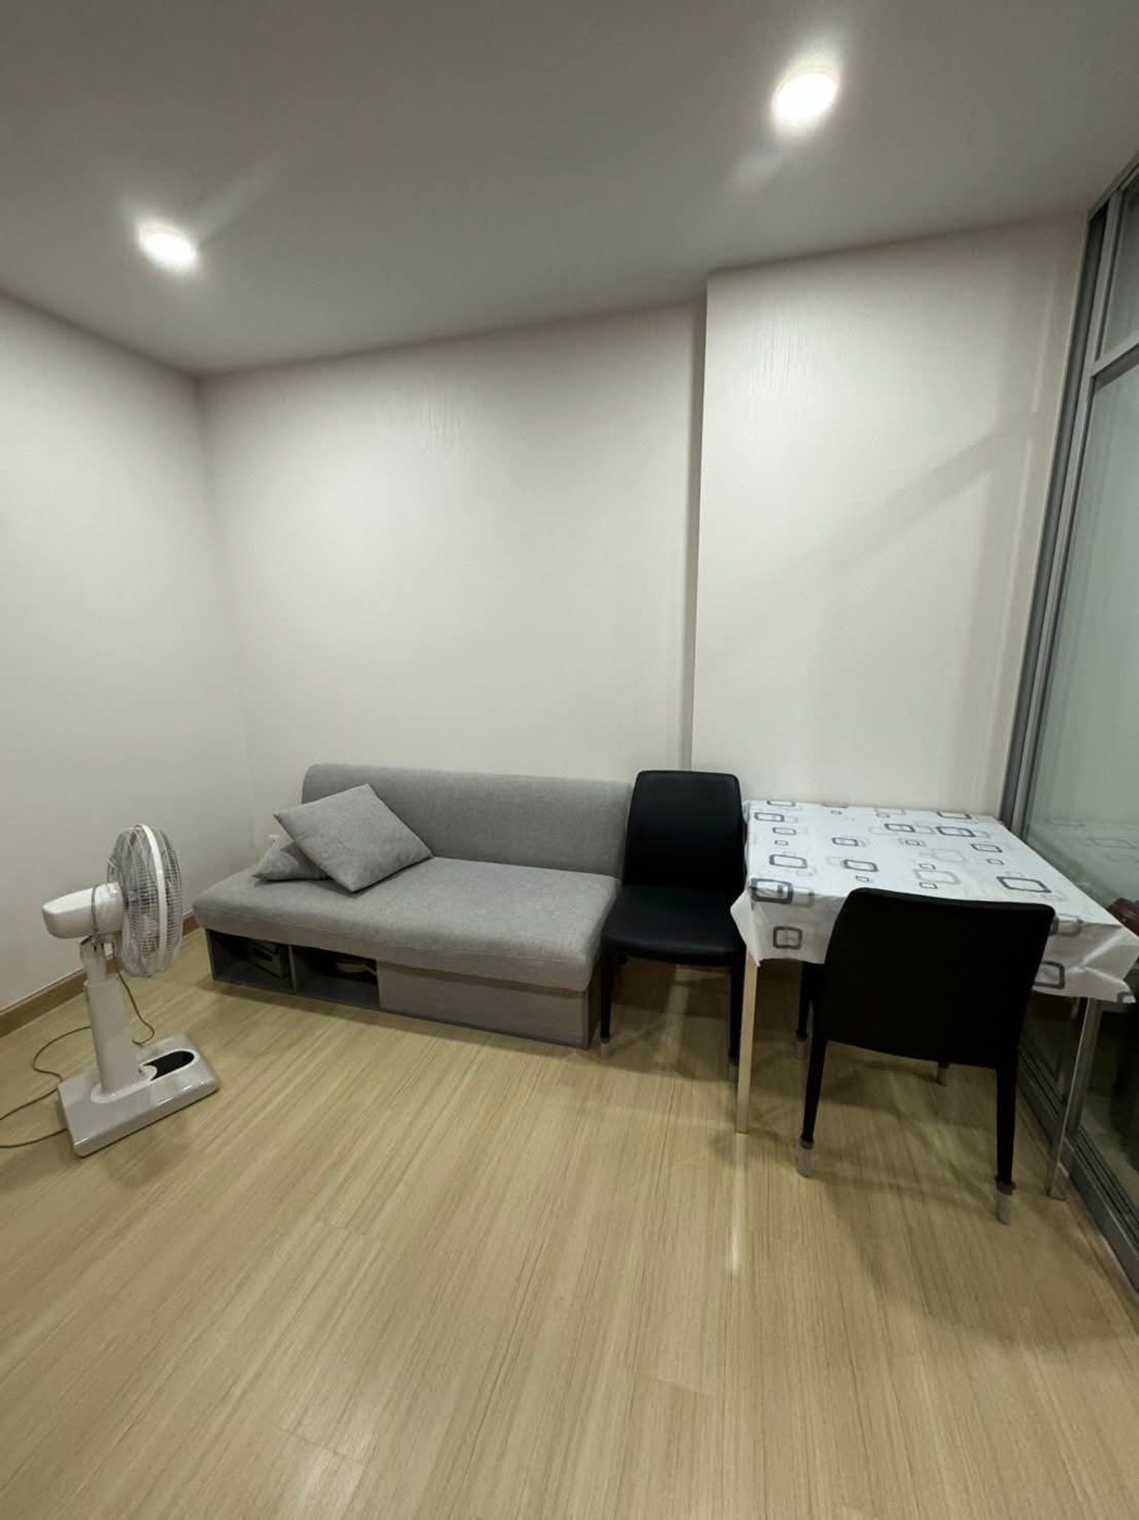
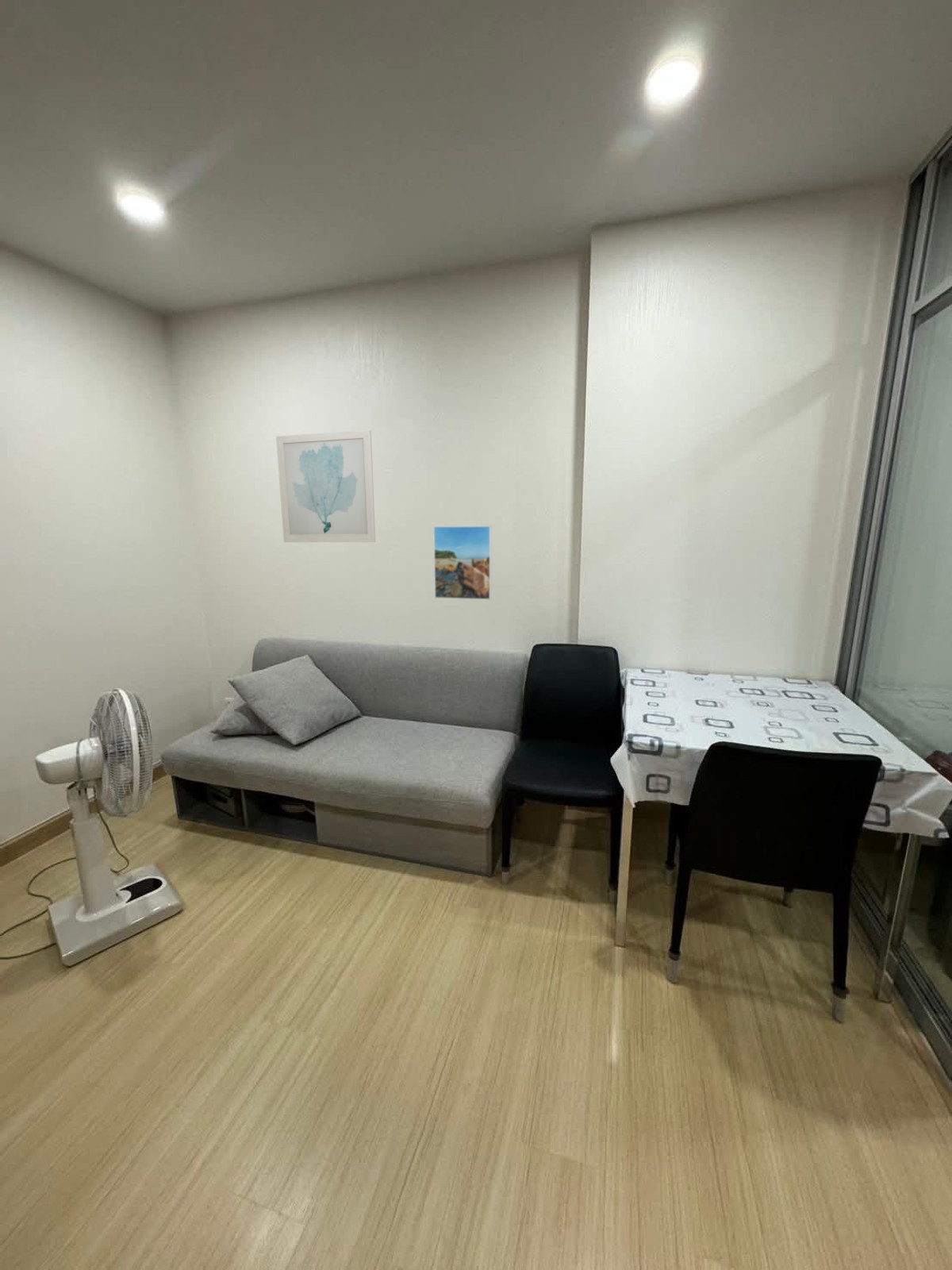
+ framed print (463, 563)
+ wall art (325, 488)
